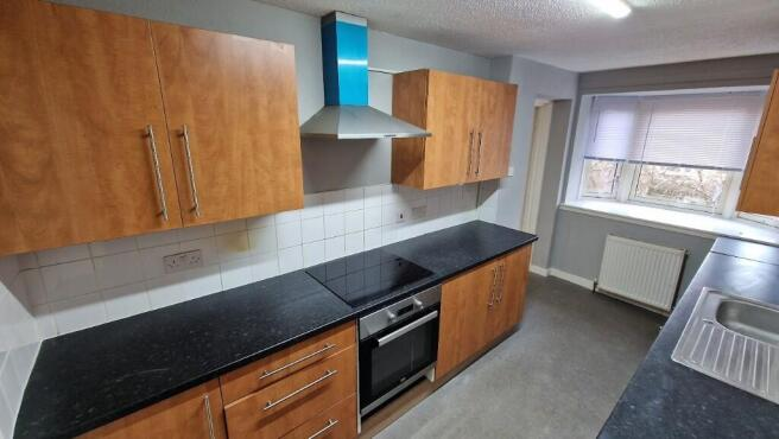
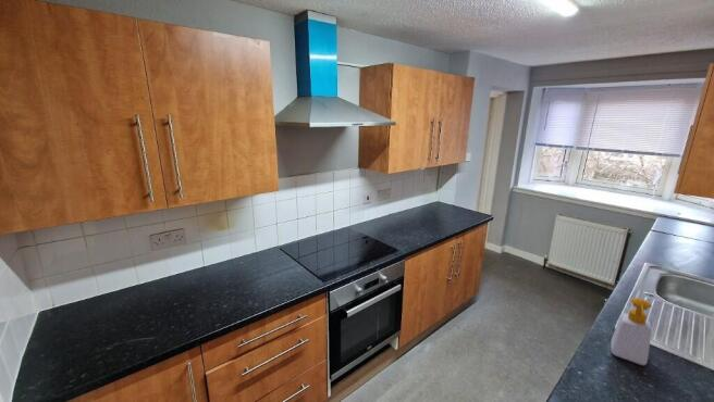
+ soap bottle (635, 330)
